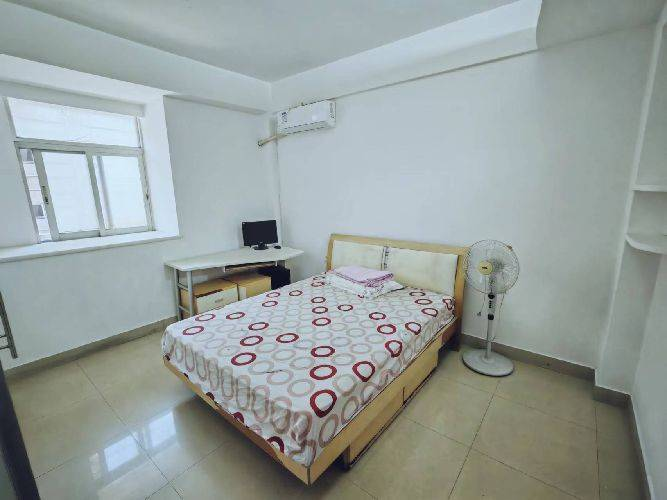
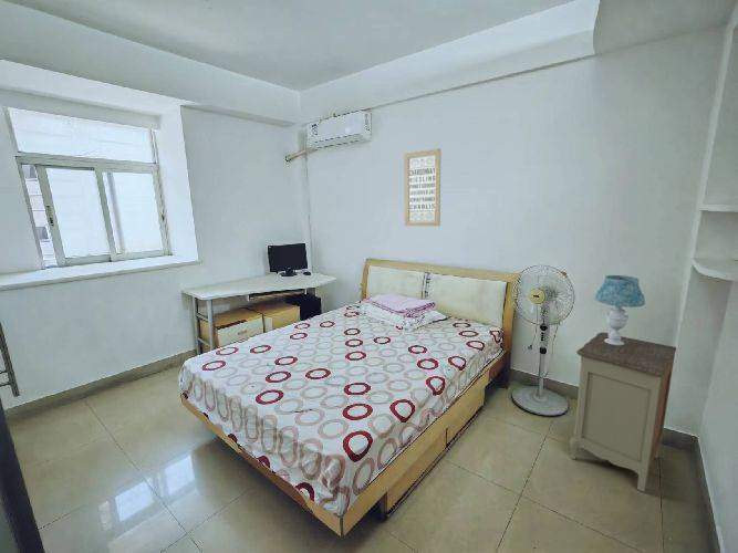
+ table lamp (617, 310)
+ nightstand (614, 401)
+ wall art (422, 189)
